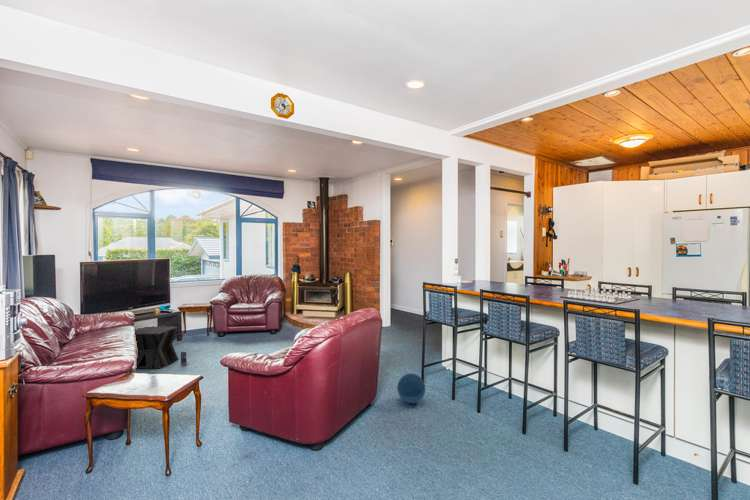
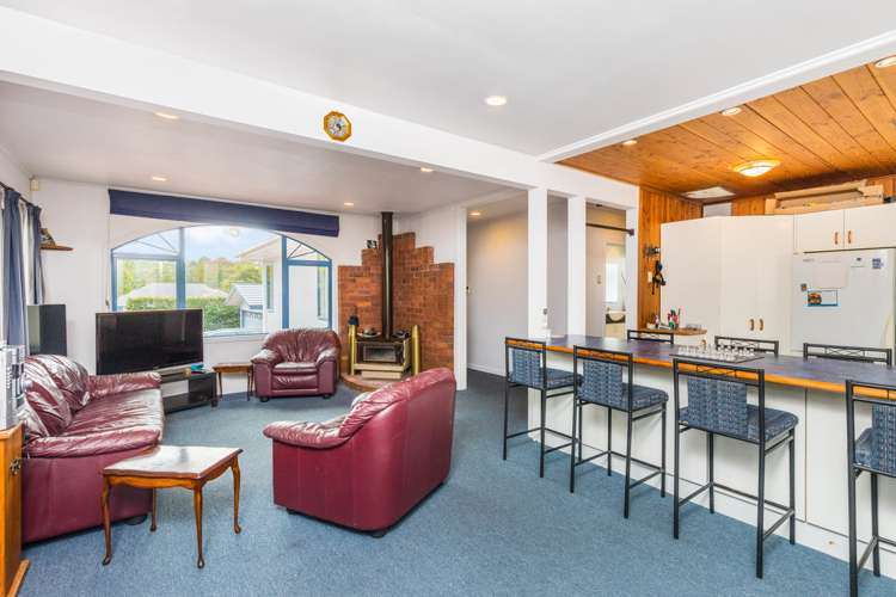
- side table (161, 346)
- ball (411, 388)
